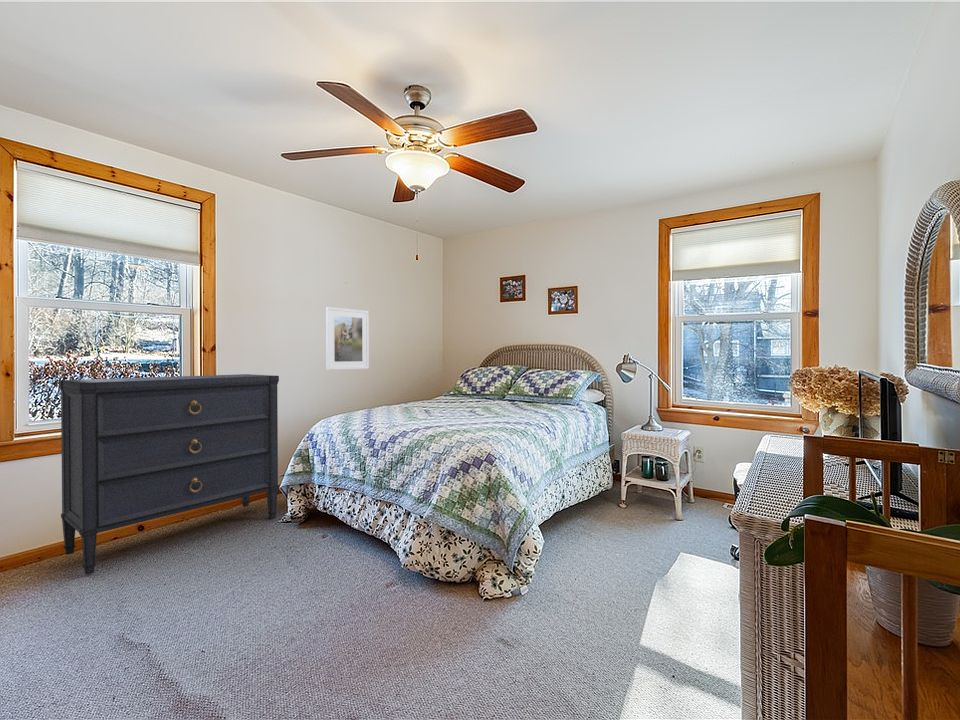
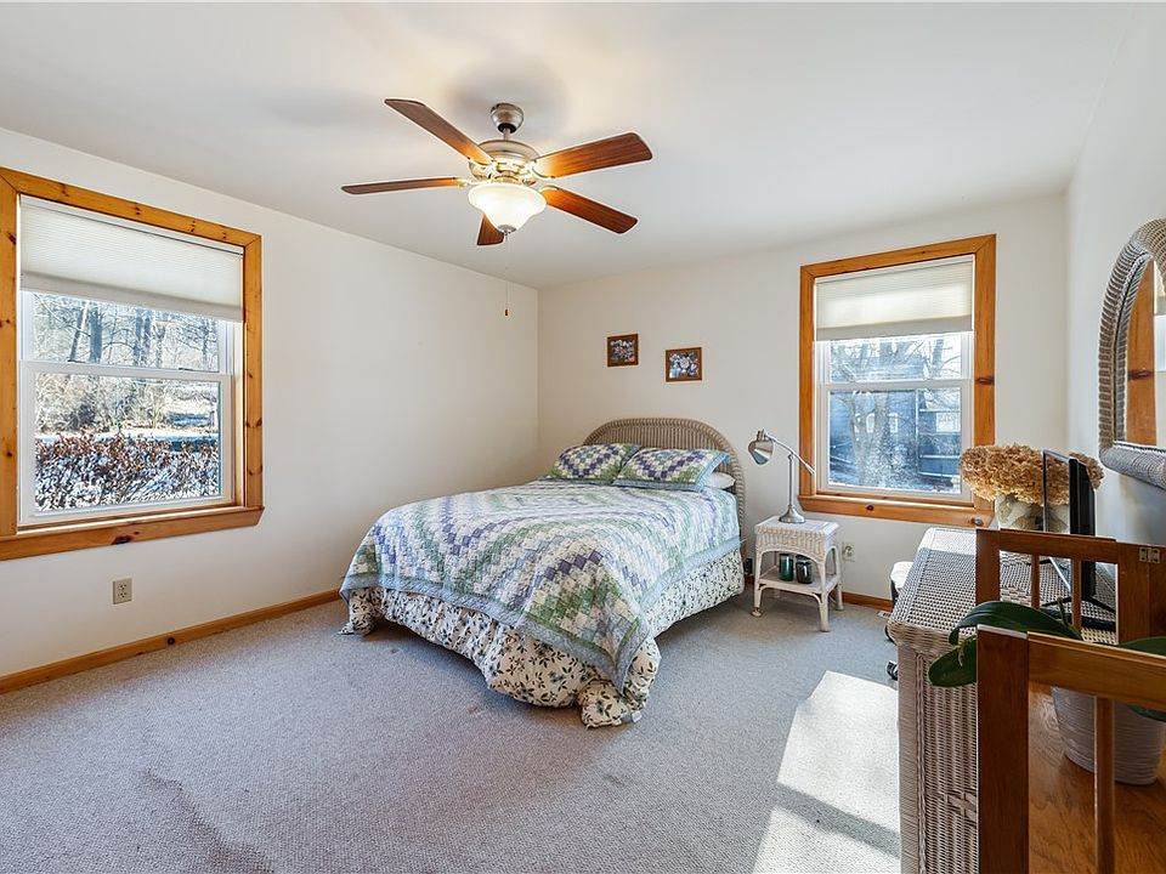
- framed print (348, 339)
- dresser (180, 456)
